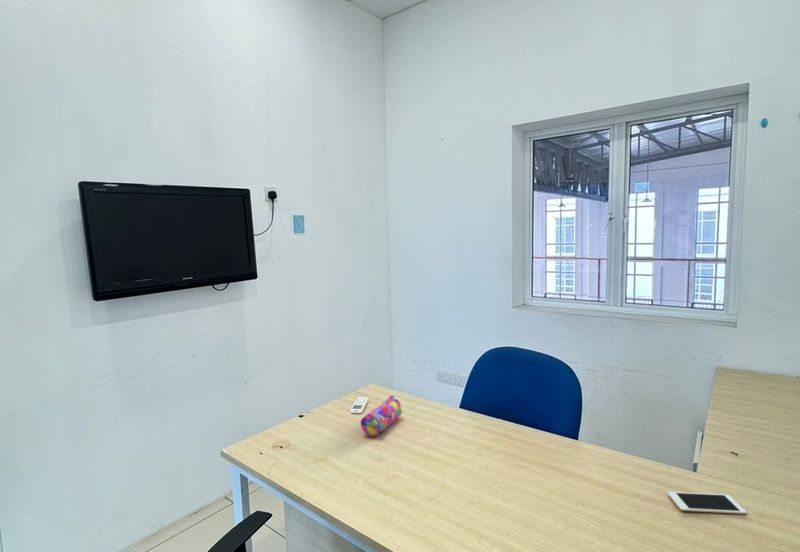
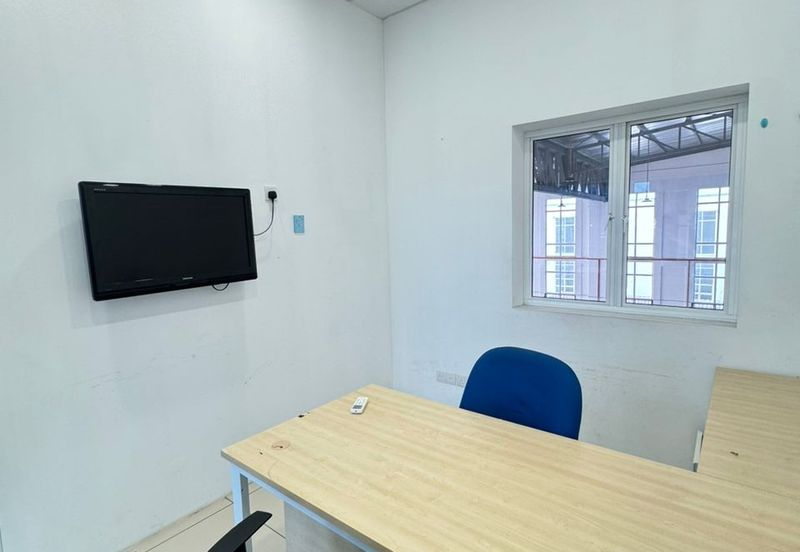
- cell phone (705, 502)
- pencil case (382, 415)
